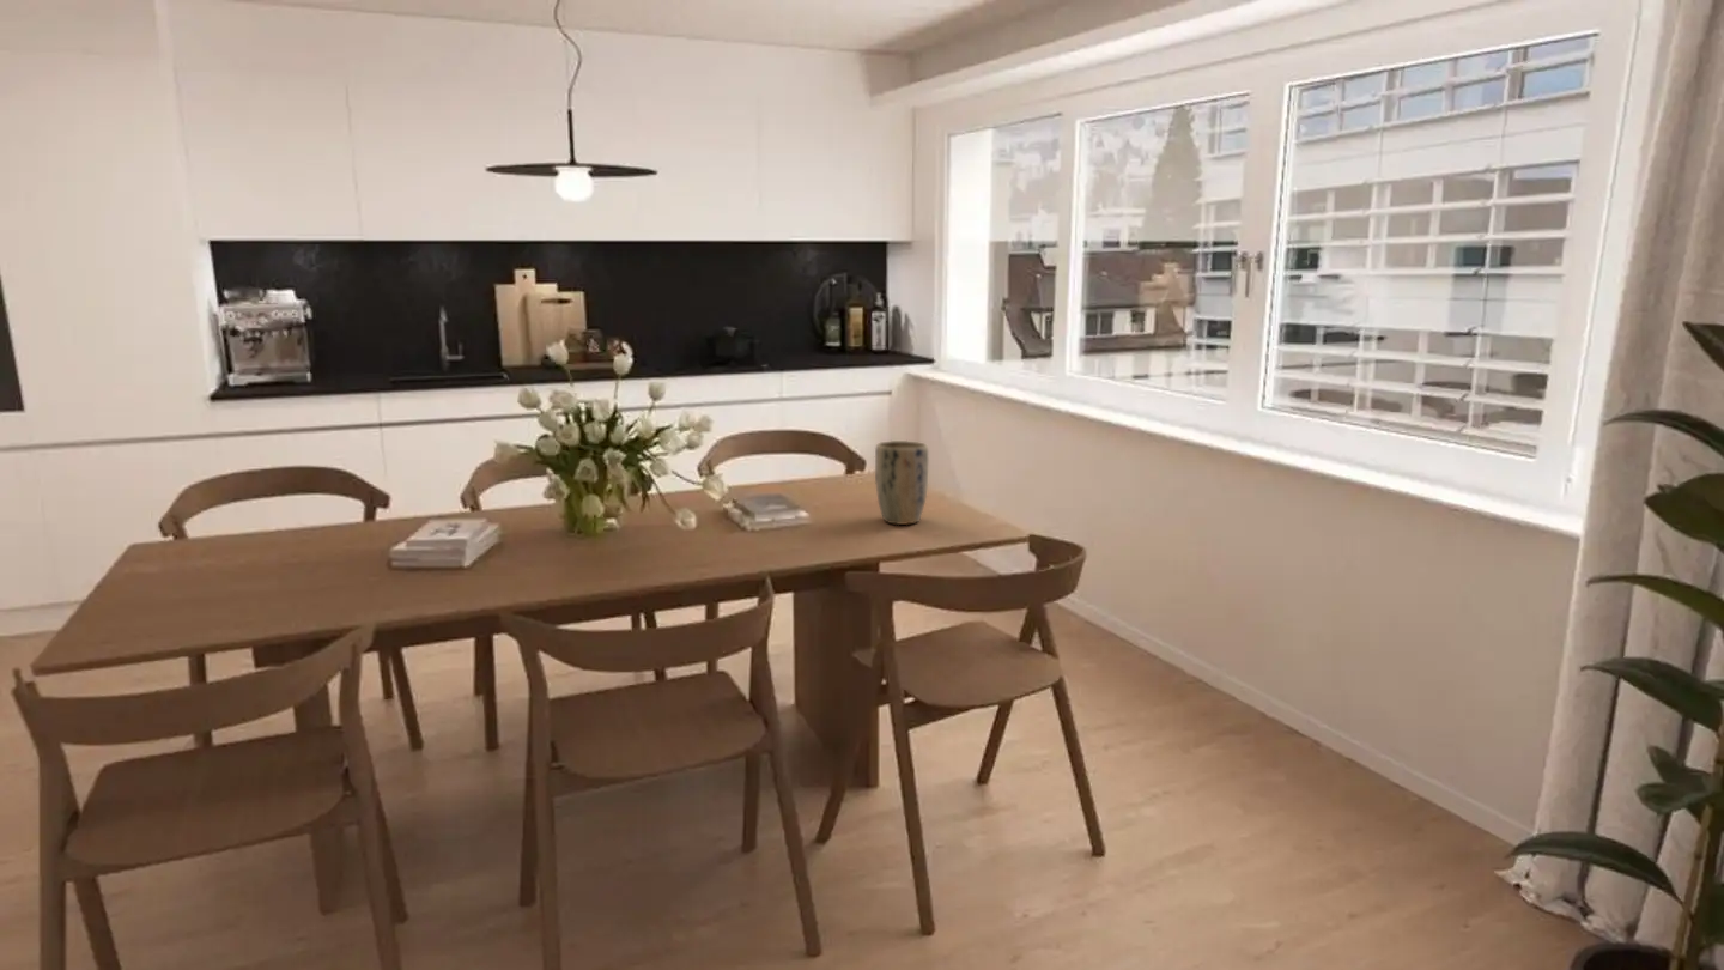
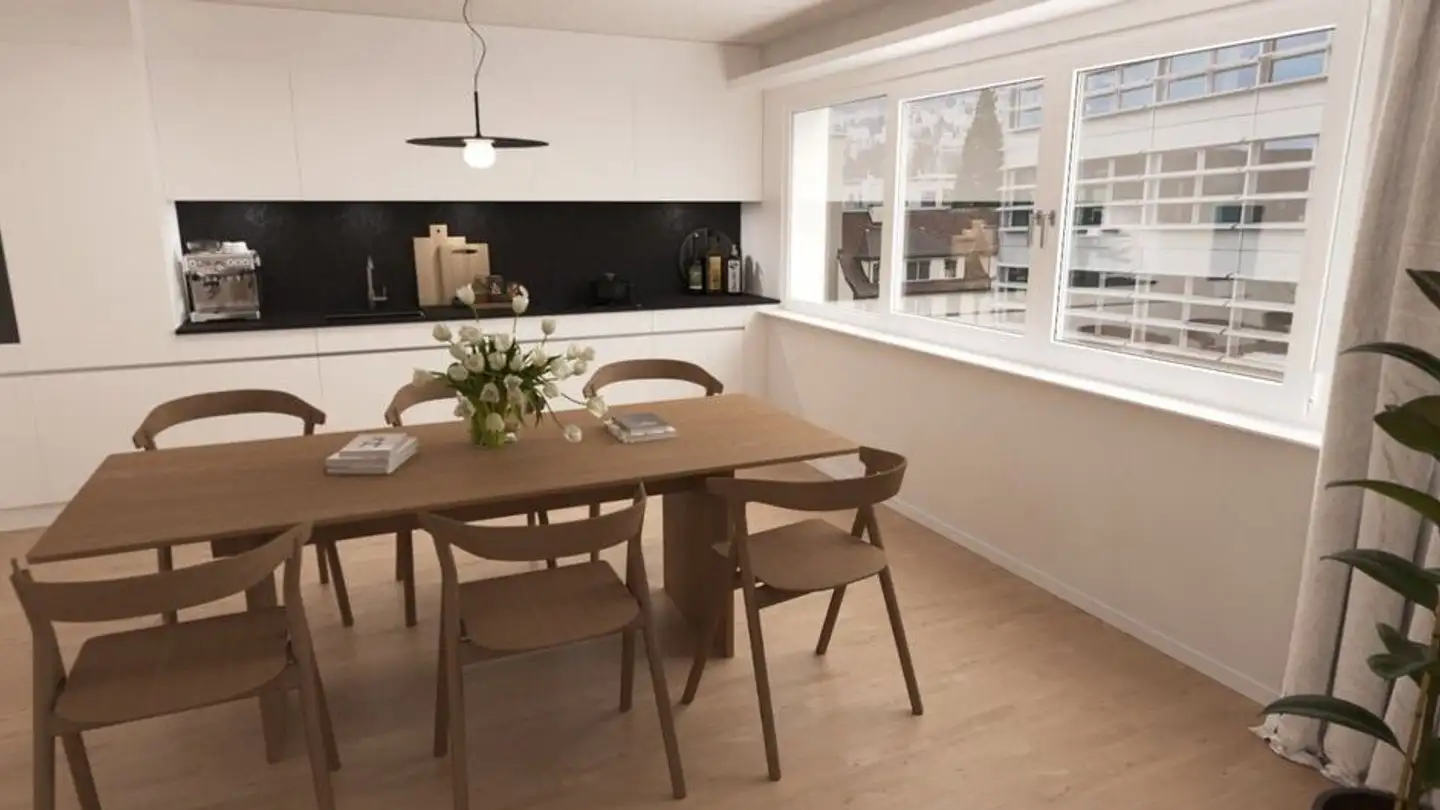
- plant pot (900, 483)
